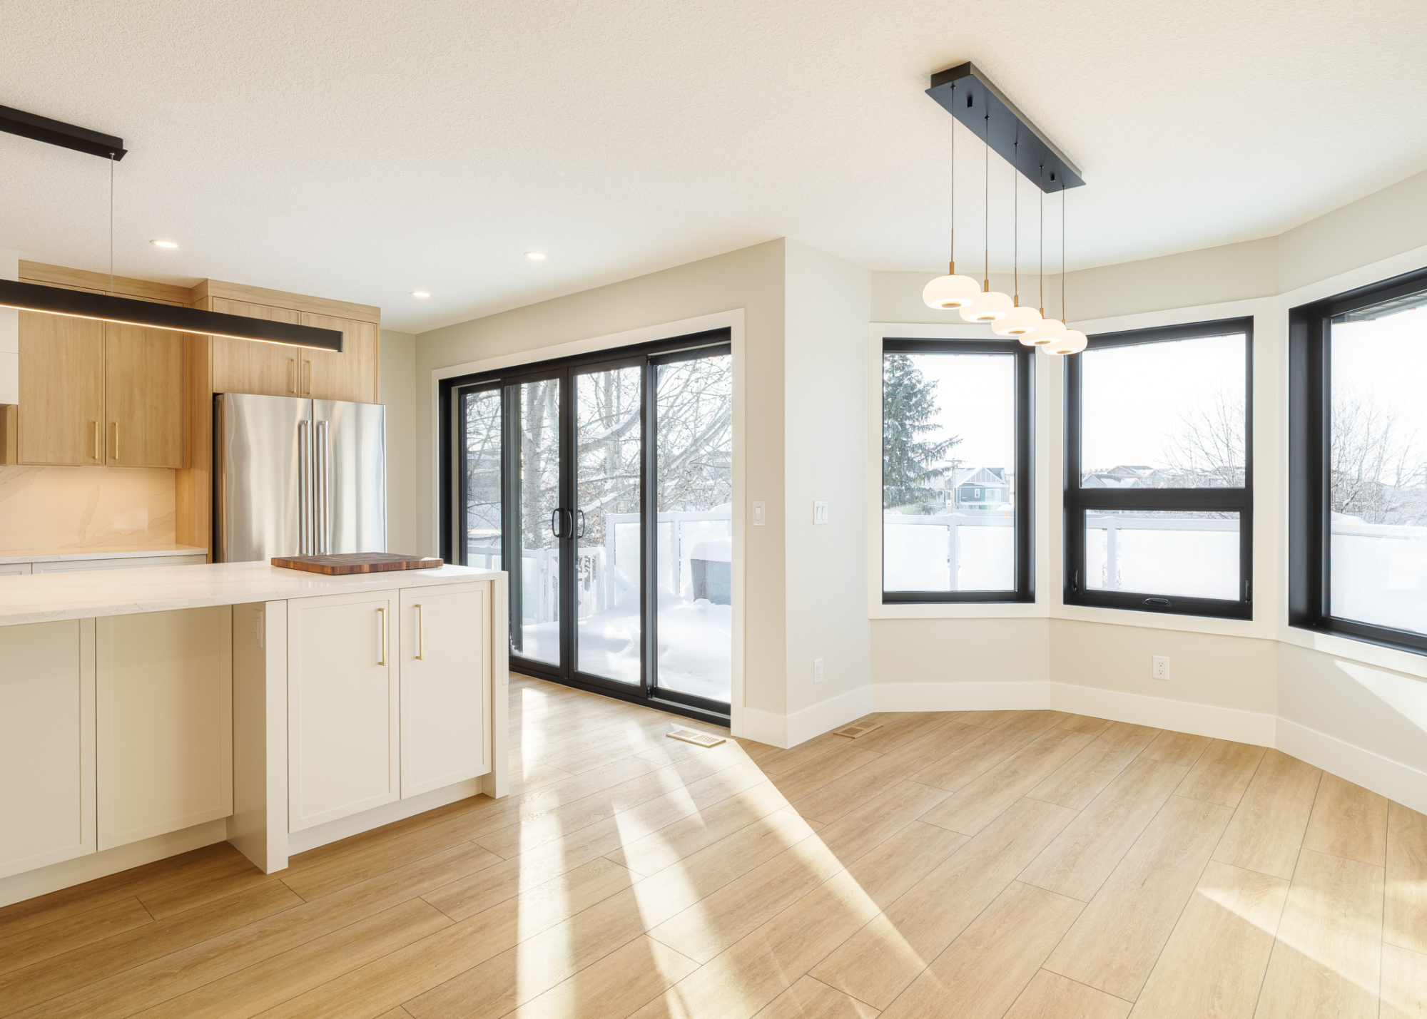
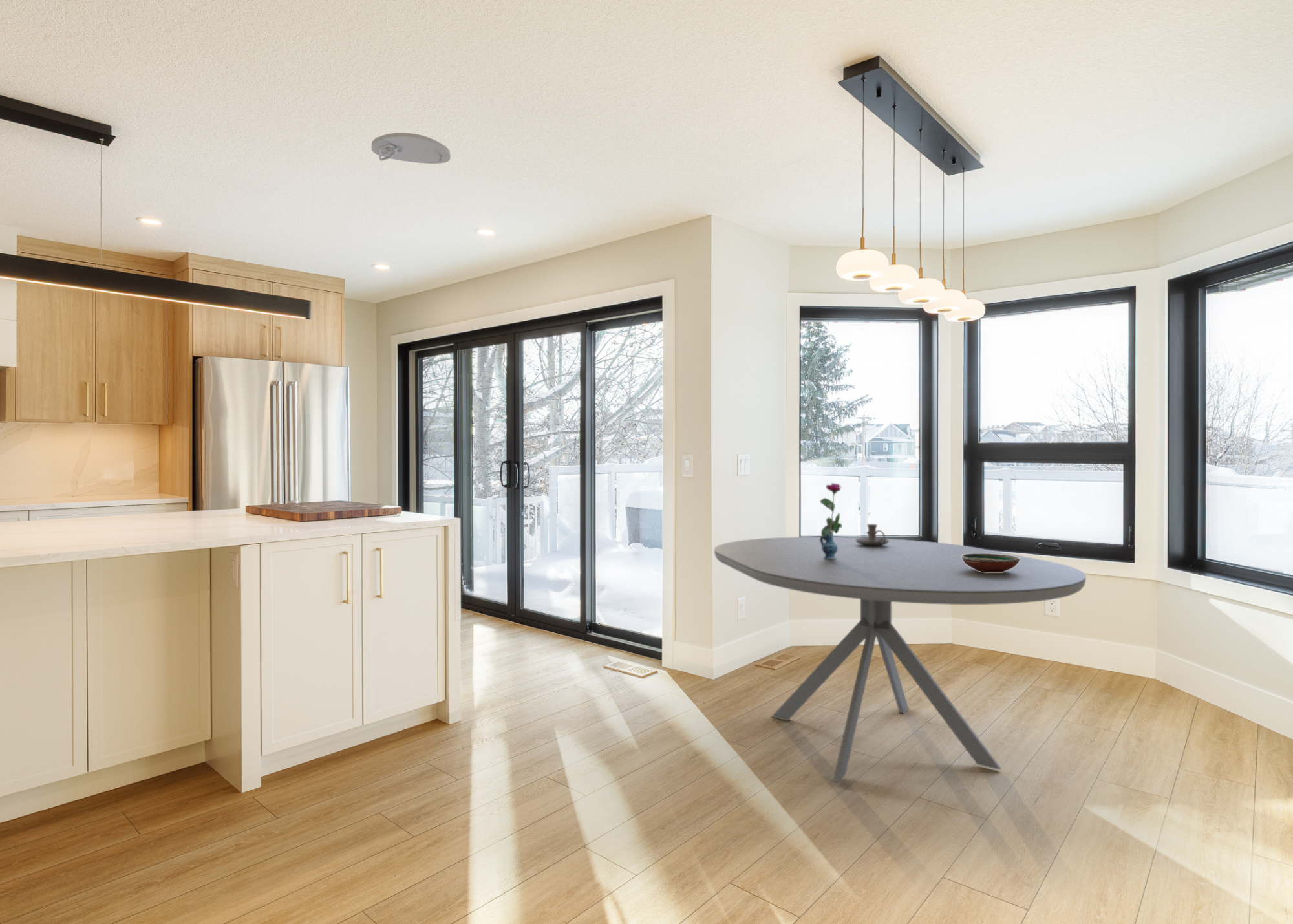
+ smoke detector (411, 153)
+ dining table (873, 647)
+ decorative bowl (990, 563)
+ vase (832, 520)
+ candle holder (874, 534)
